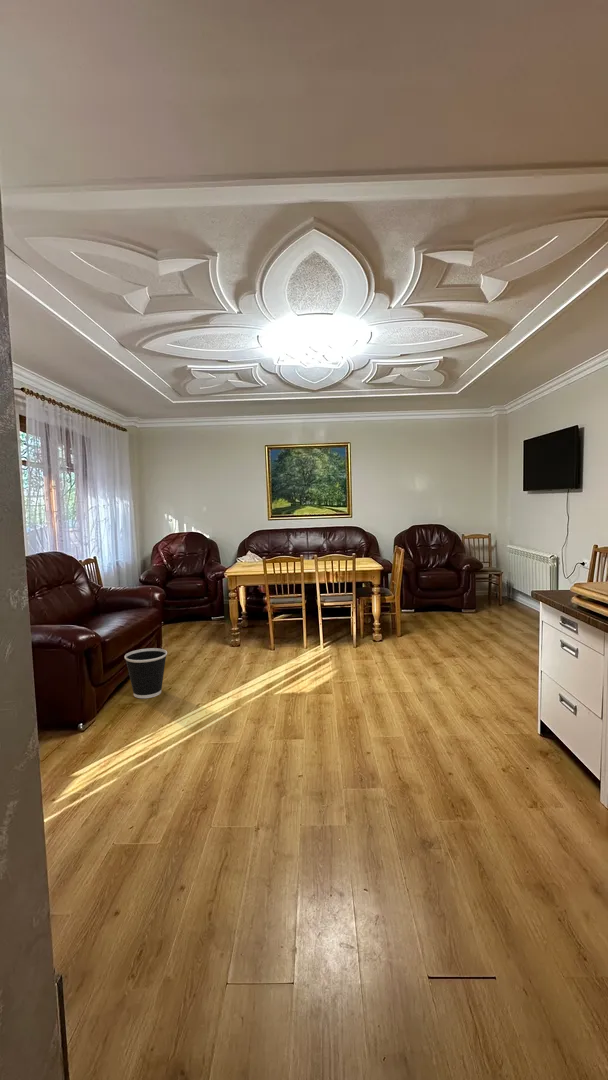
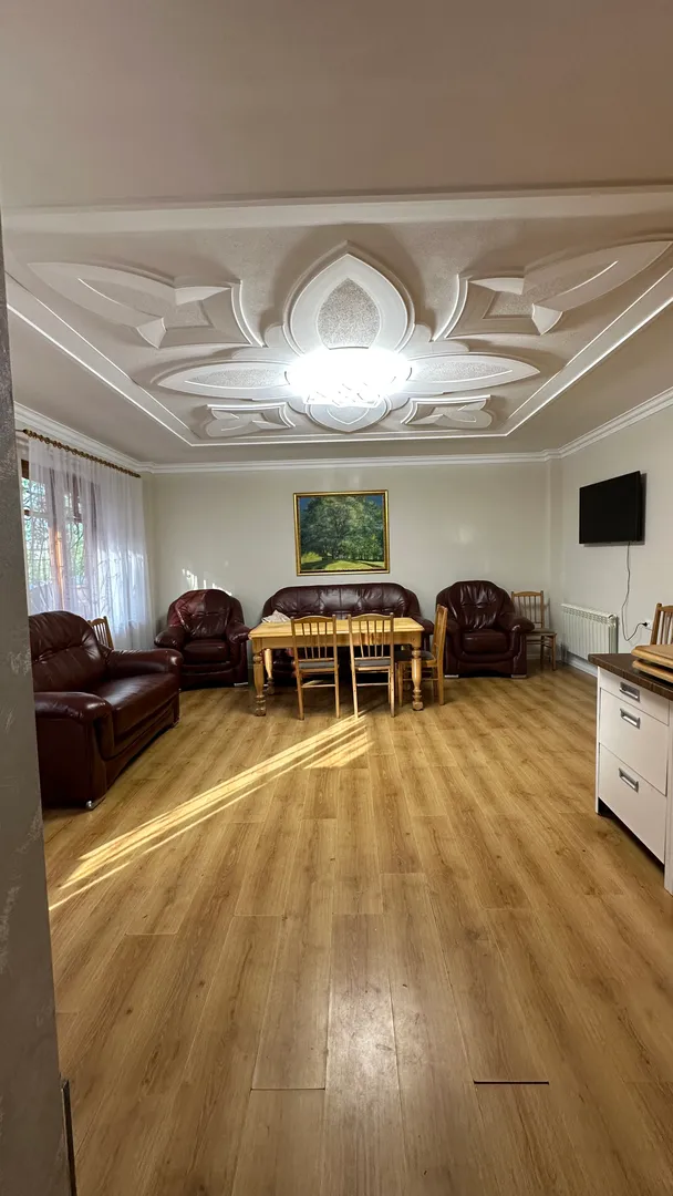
- wastebasket (146, 673)
